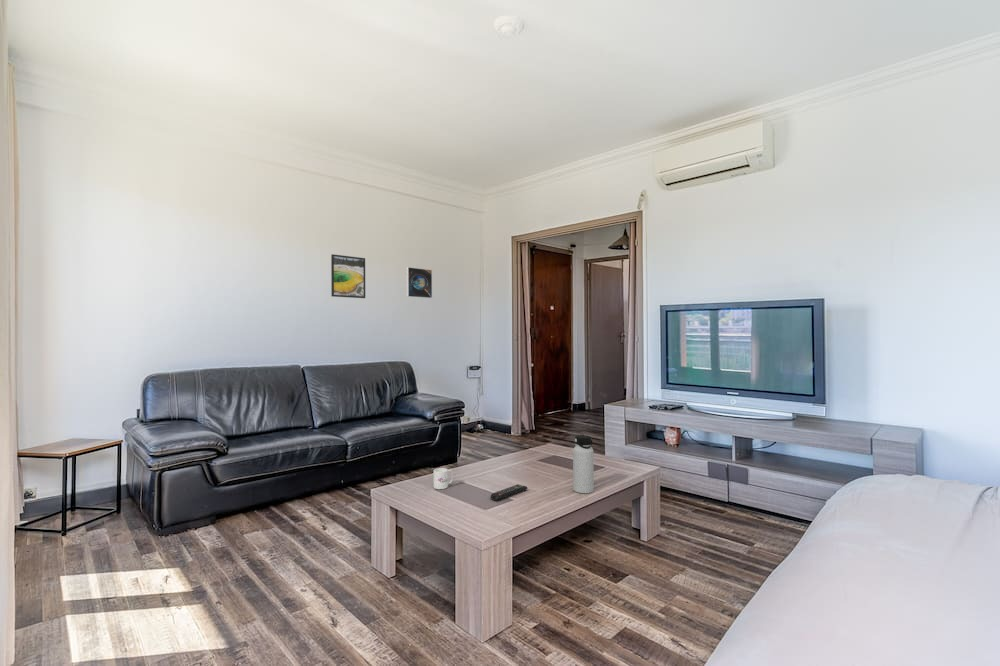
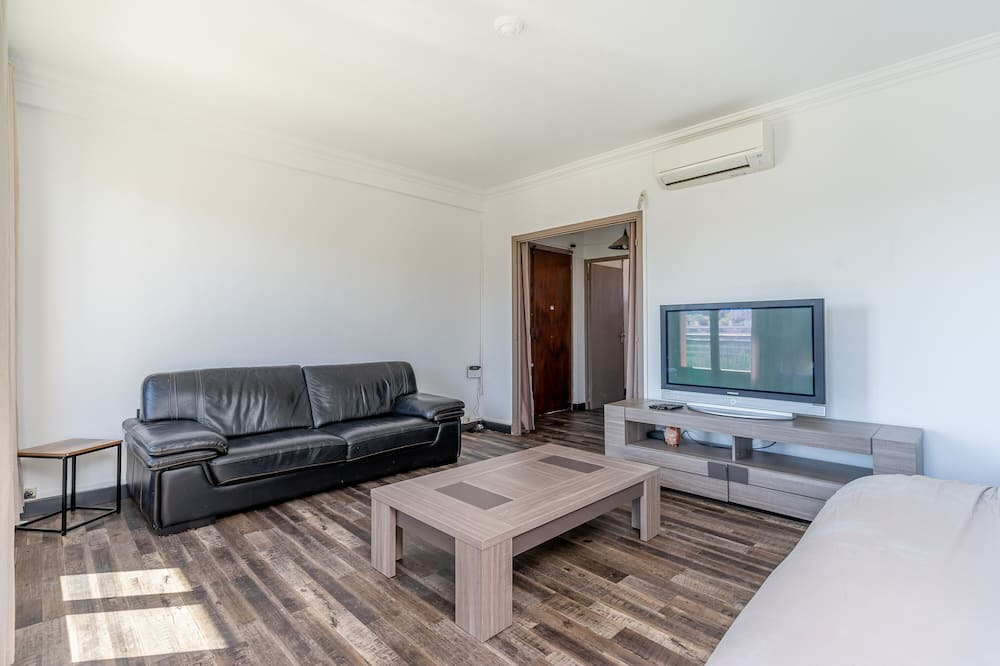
- mug (443, 477)
- remote control (509, 491)
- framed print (419, 283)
- water bottle (583, 463)
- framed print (348, 276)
